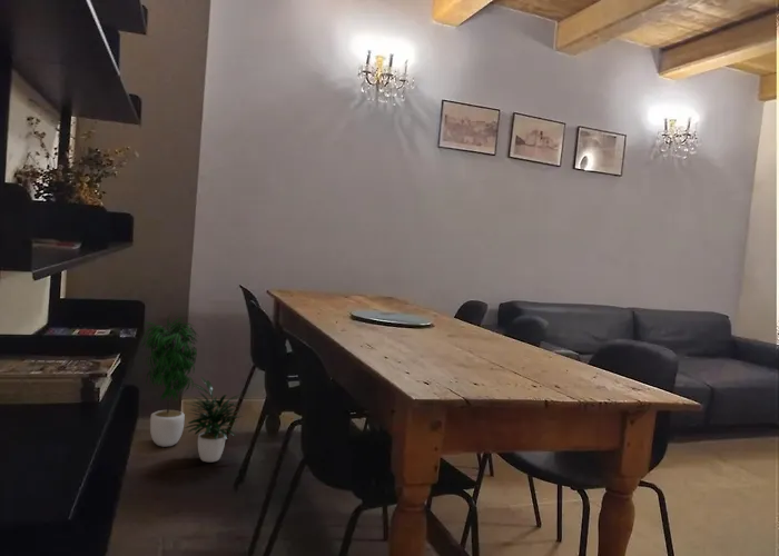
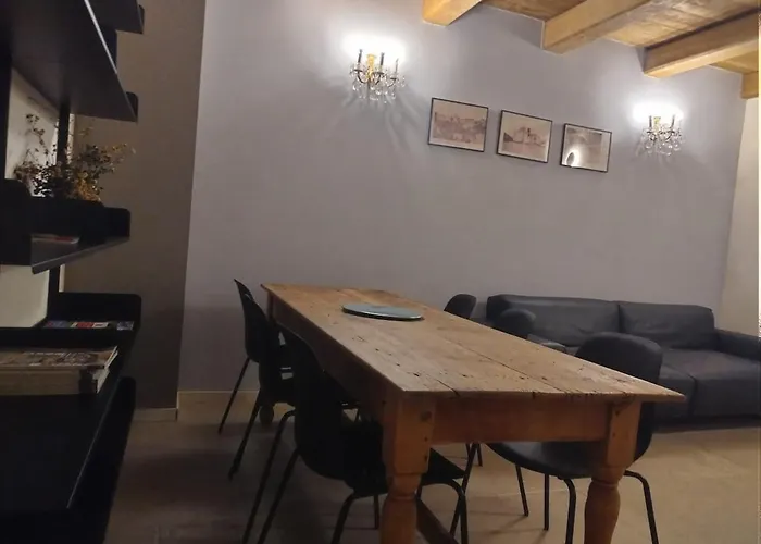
- potted plant (189, 383)
